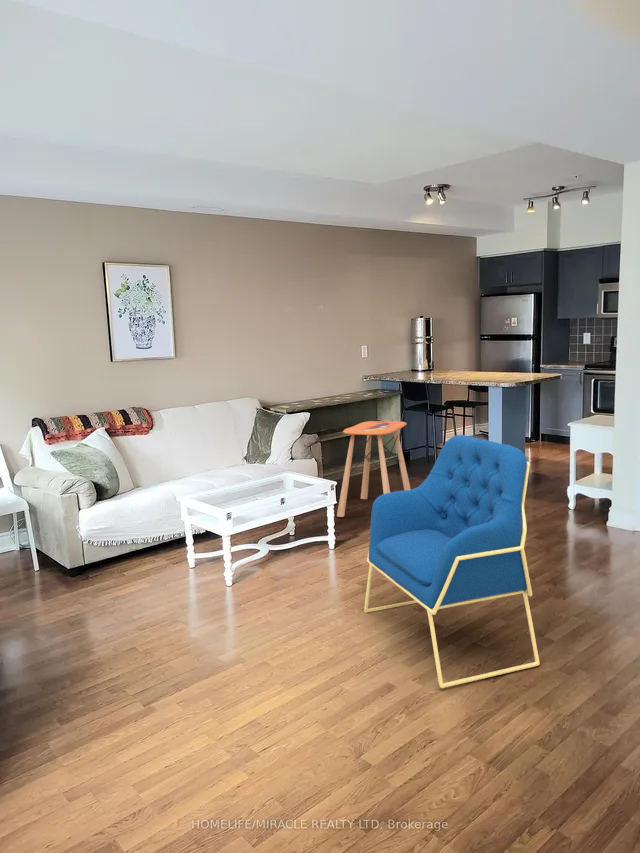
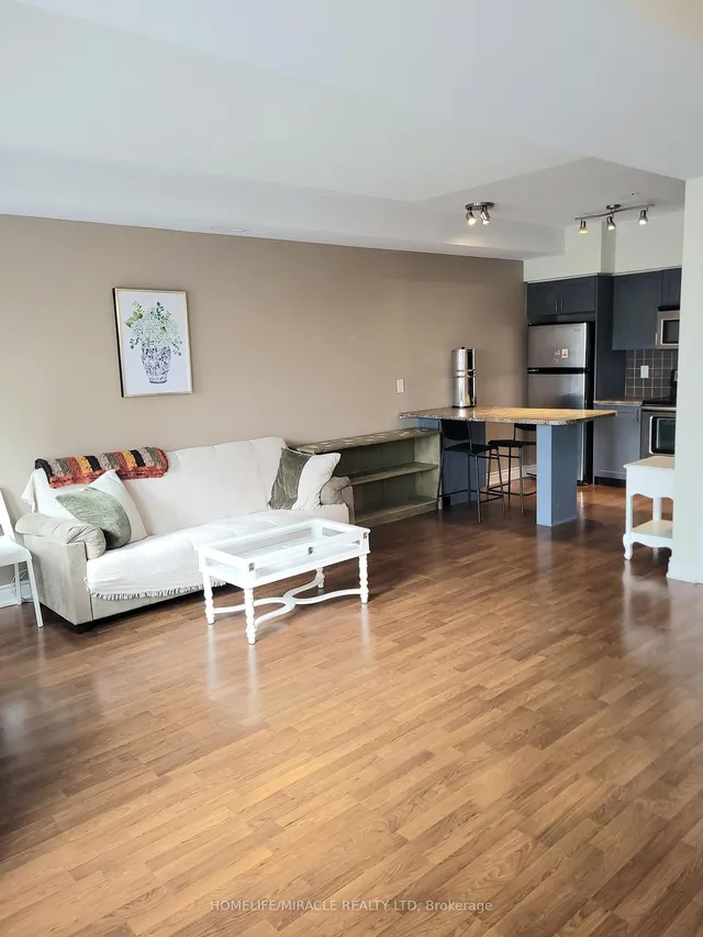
- armchair (442, 542)
- side table (376, 466)
